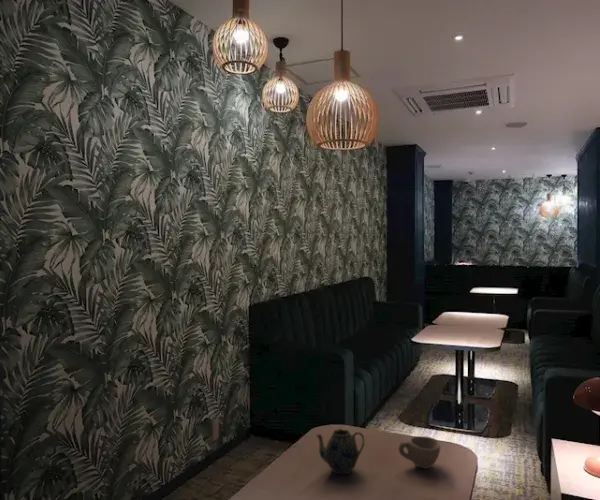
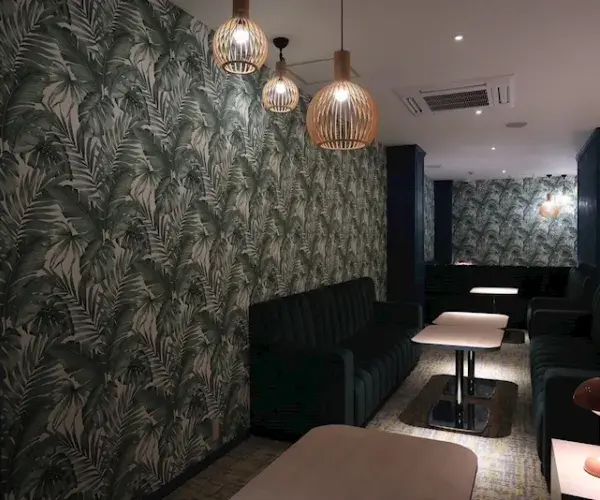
- teapot (340, 450)
- cup (419, 453)
